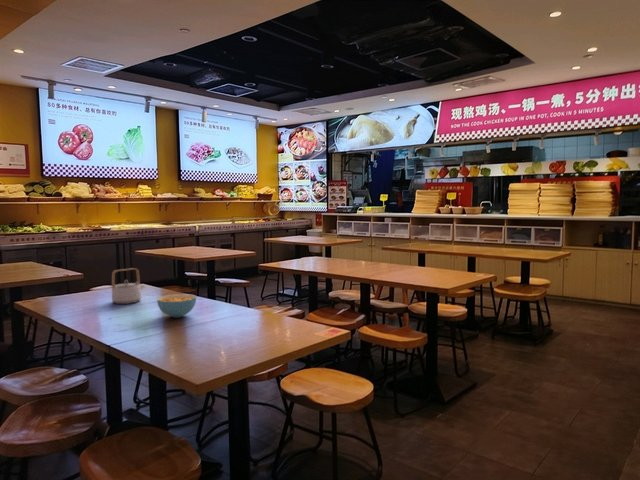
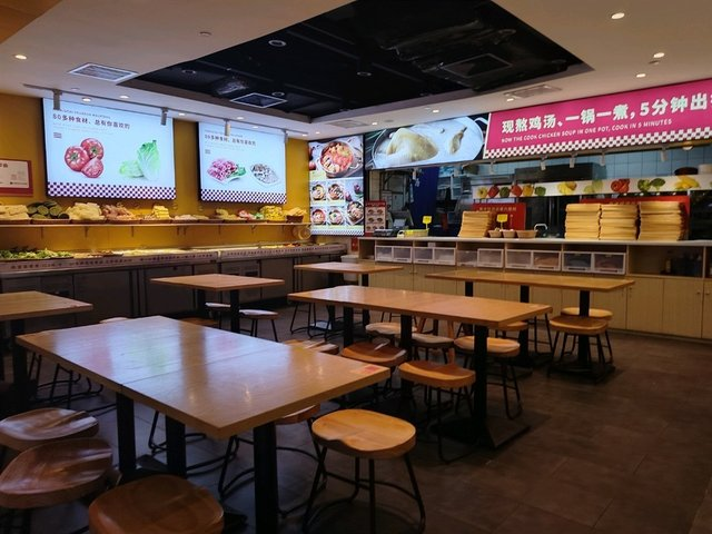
- cereal bowl (177, 306)
- teapot (128, 285)
